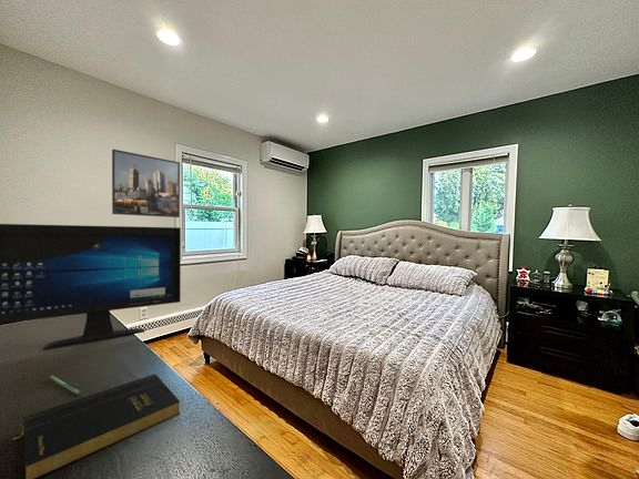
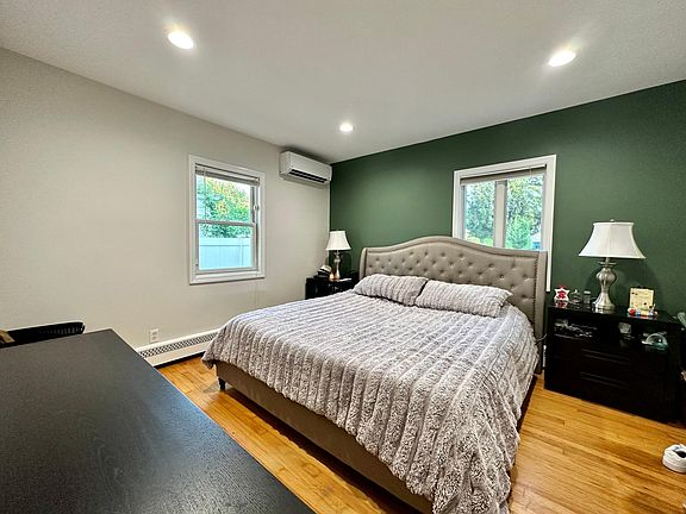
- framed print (149, 185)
- computer monitor (99, 281)
- book (101, 417)
- pen (64, 385)
